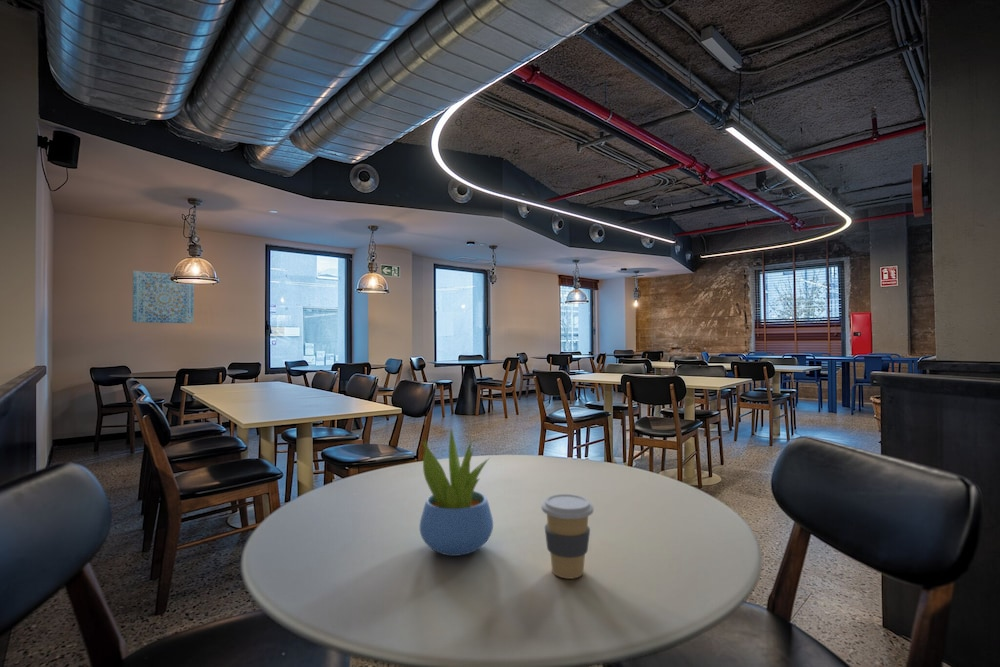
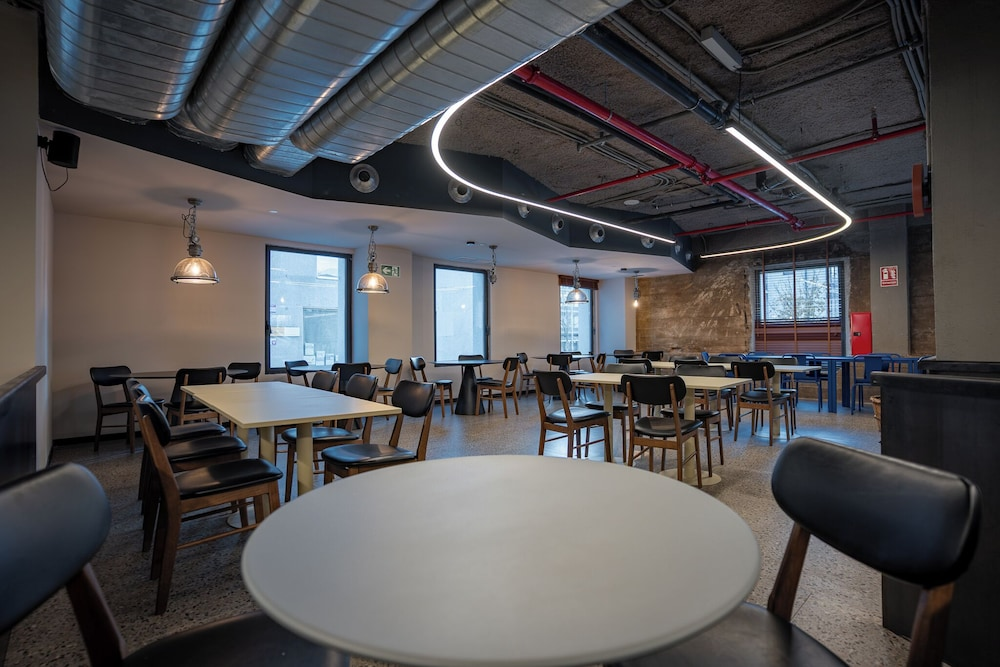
- coffee cup (567, 535)
- succulent plant (455, 489)
- wall art (164, 298)
